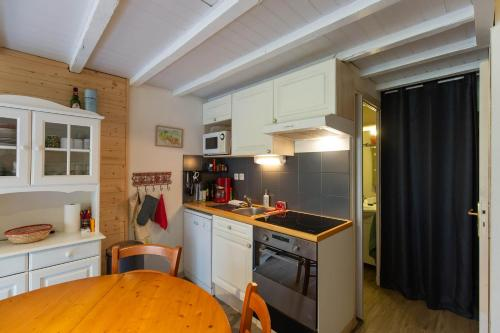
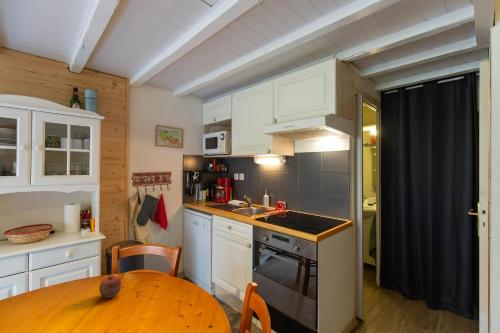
+ apple (110, 286)
